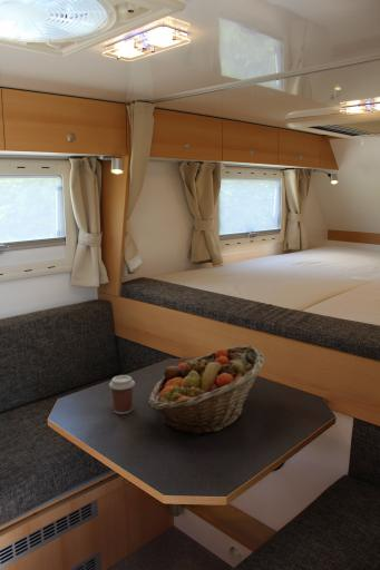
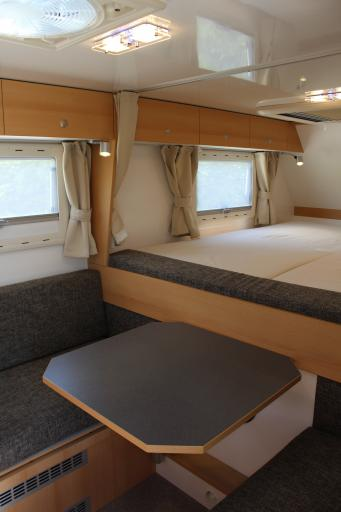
- coffee cup (121, 394)
- fruit basket (207, 384)
